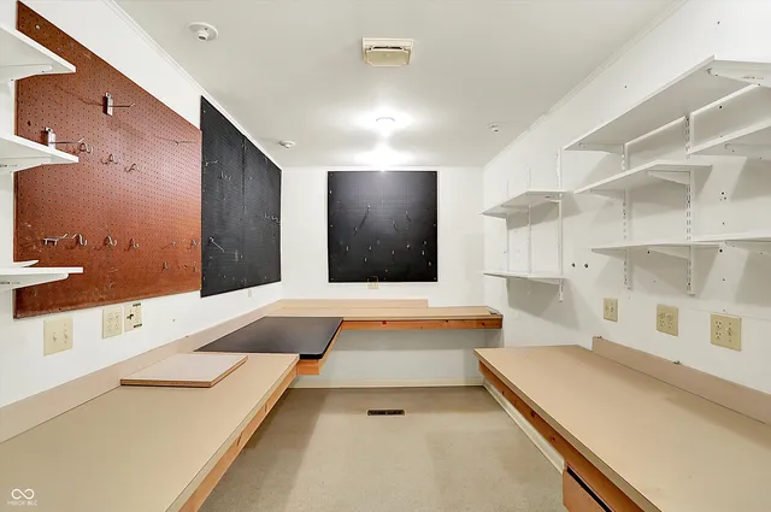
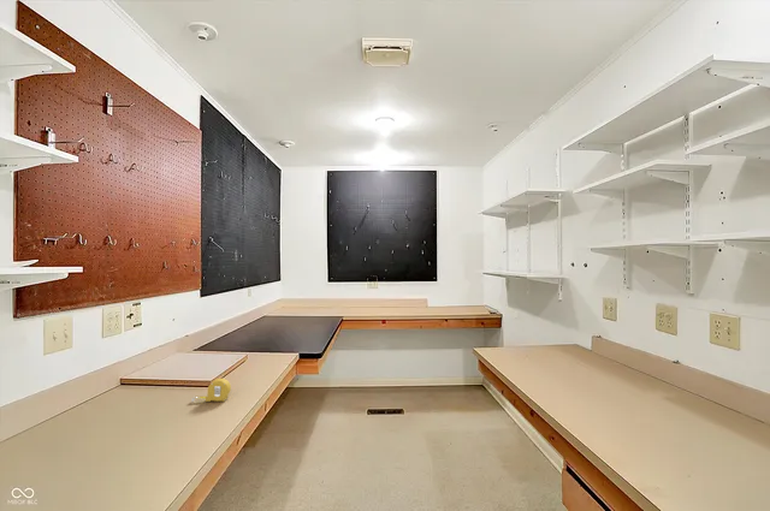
+ tape measure (211, 390)
